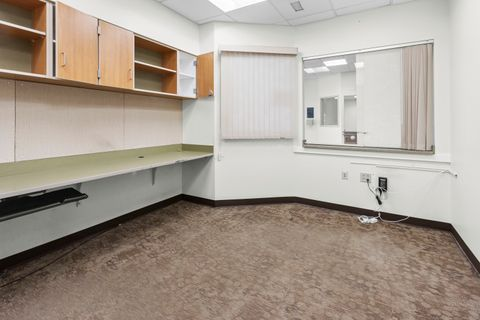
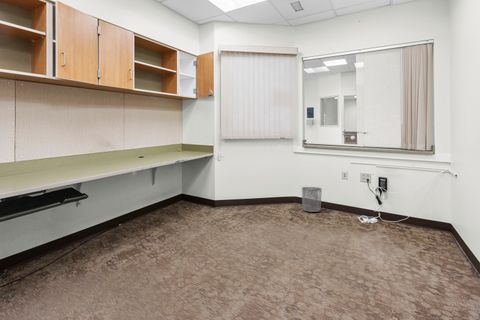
+ waste bin (311, 199)
